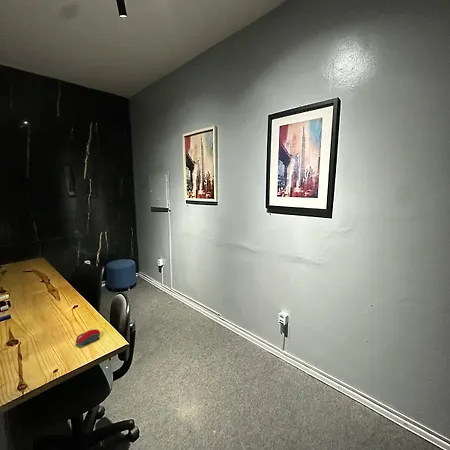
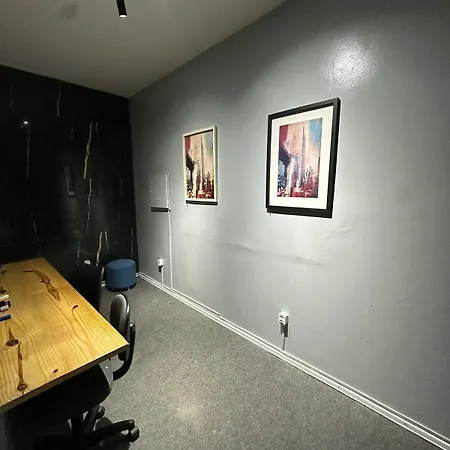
- computer mouse (88, 335)
